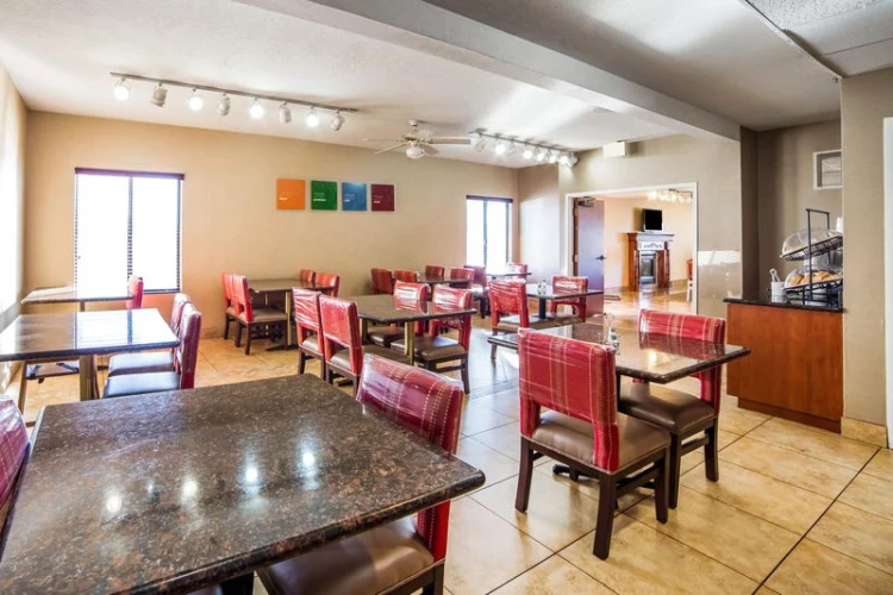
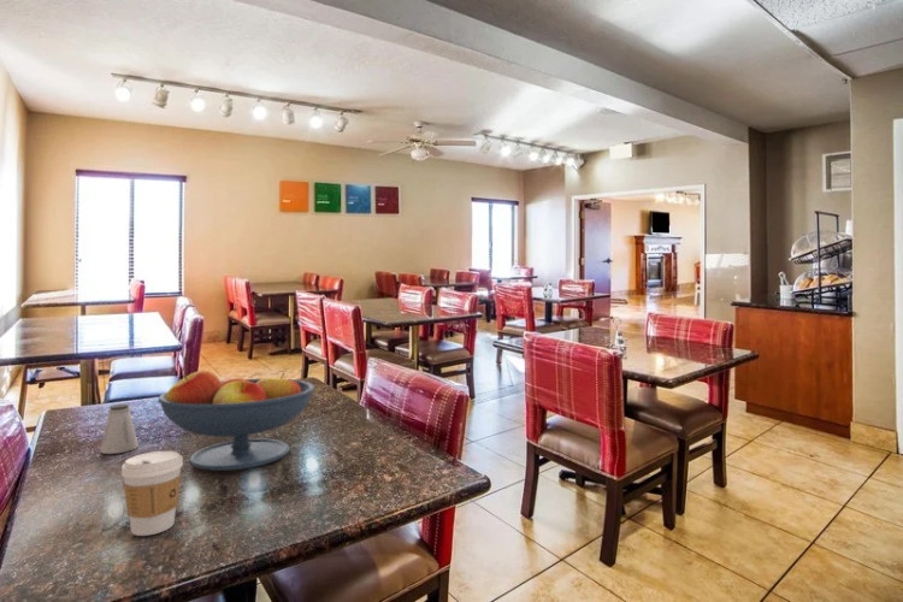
+ saltshaker (119, 426)
+ fruit bowl (241, 411)
+ coffee cup (153, 490)
